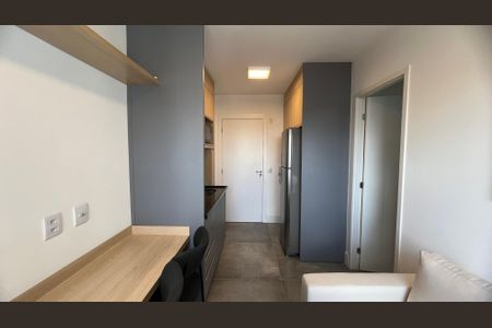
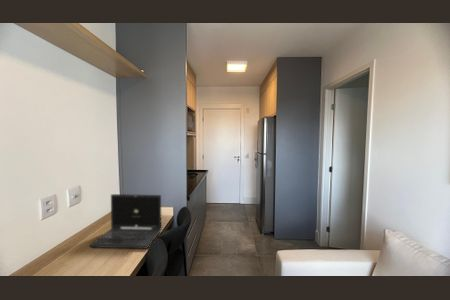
+ laptop (128, 219)
